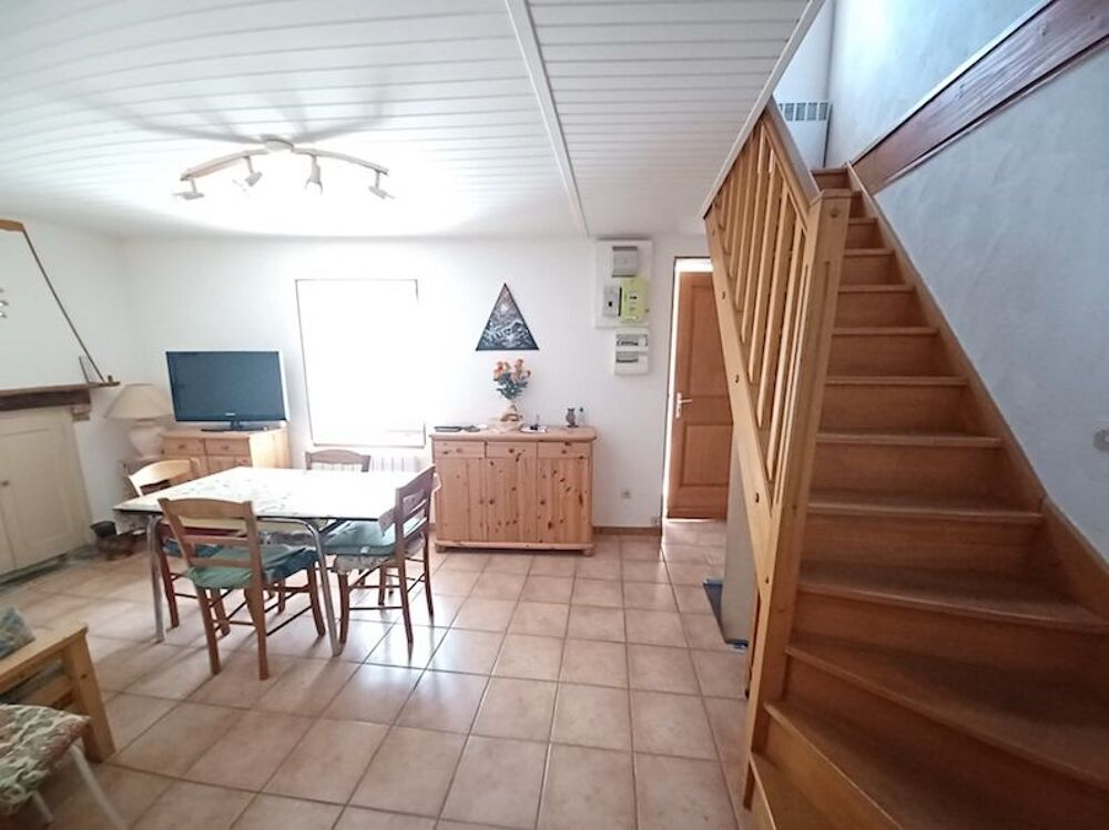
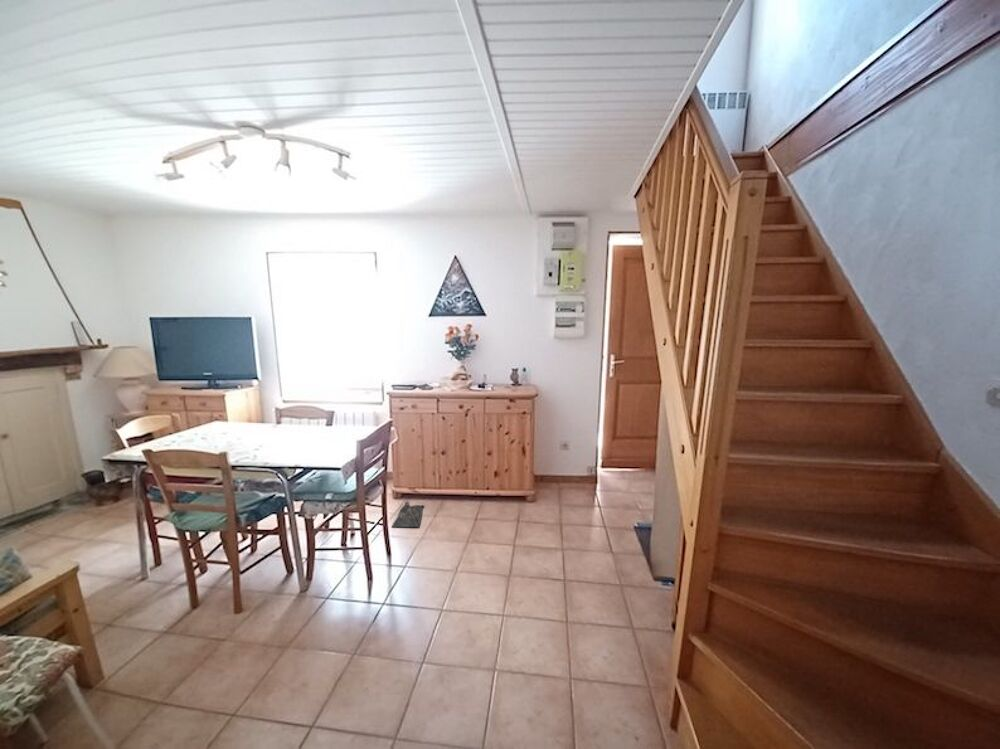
+ bag (411, 513)
